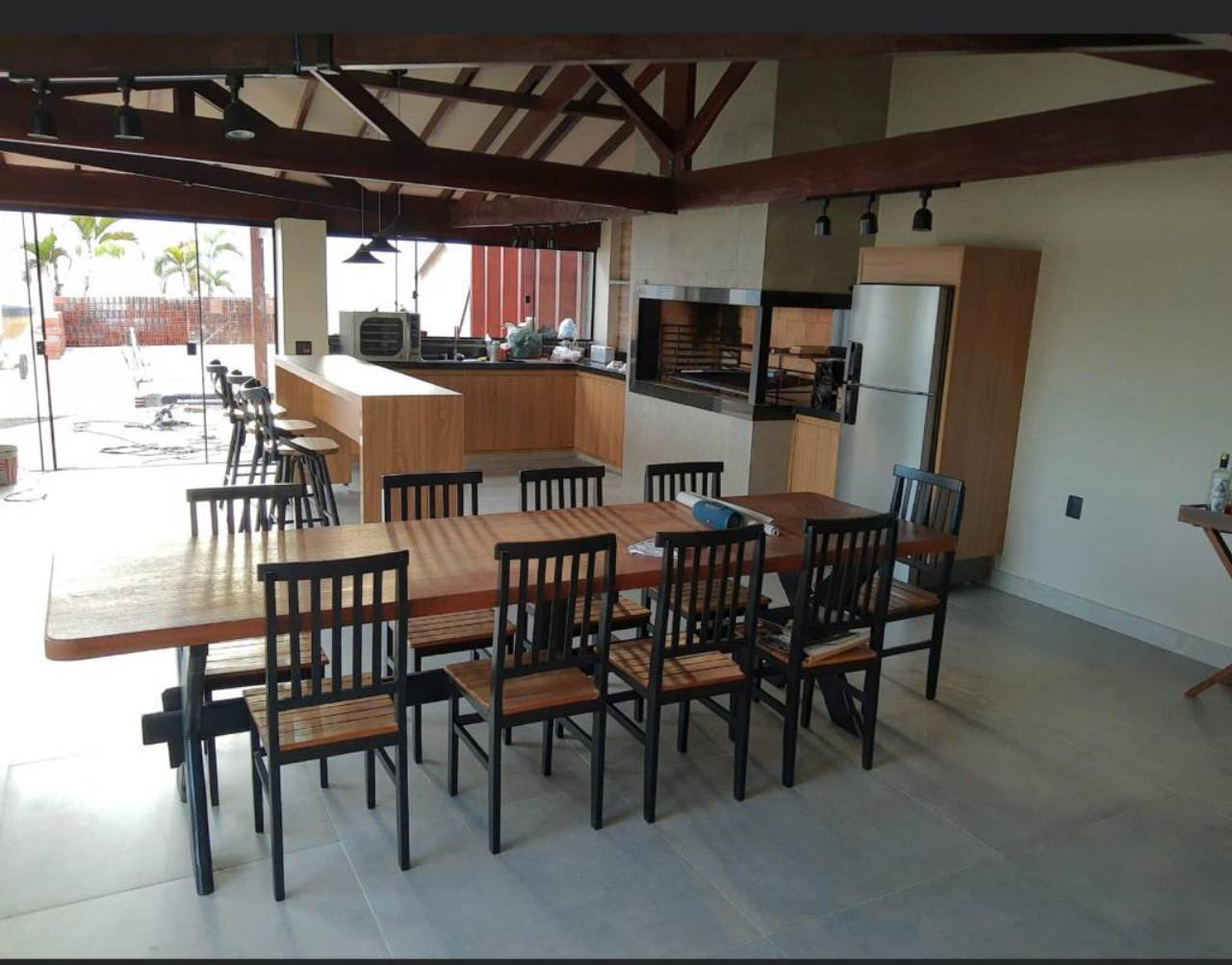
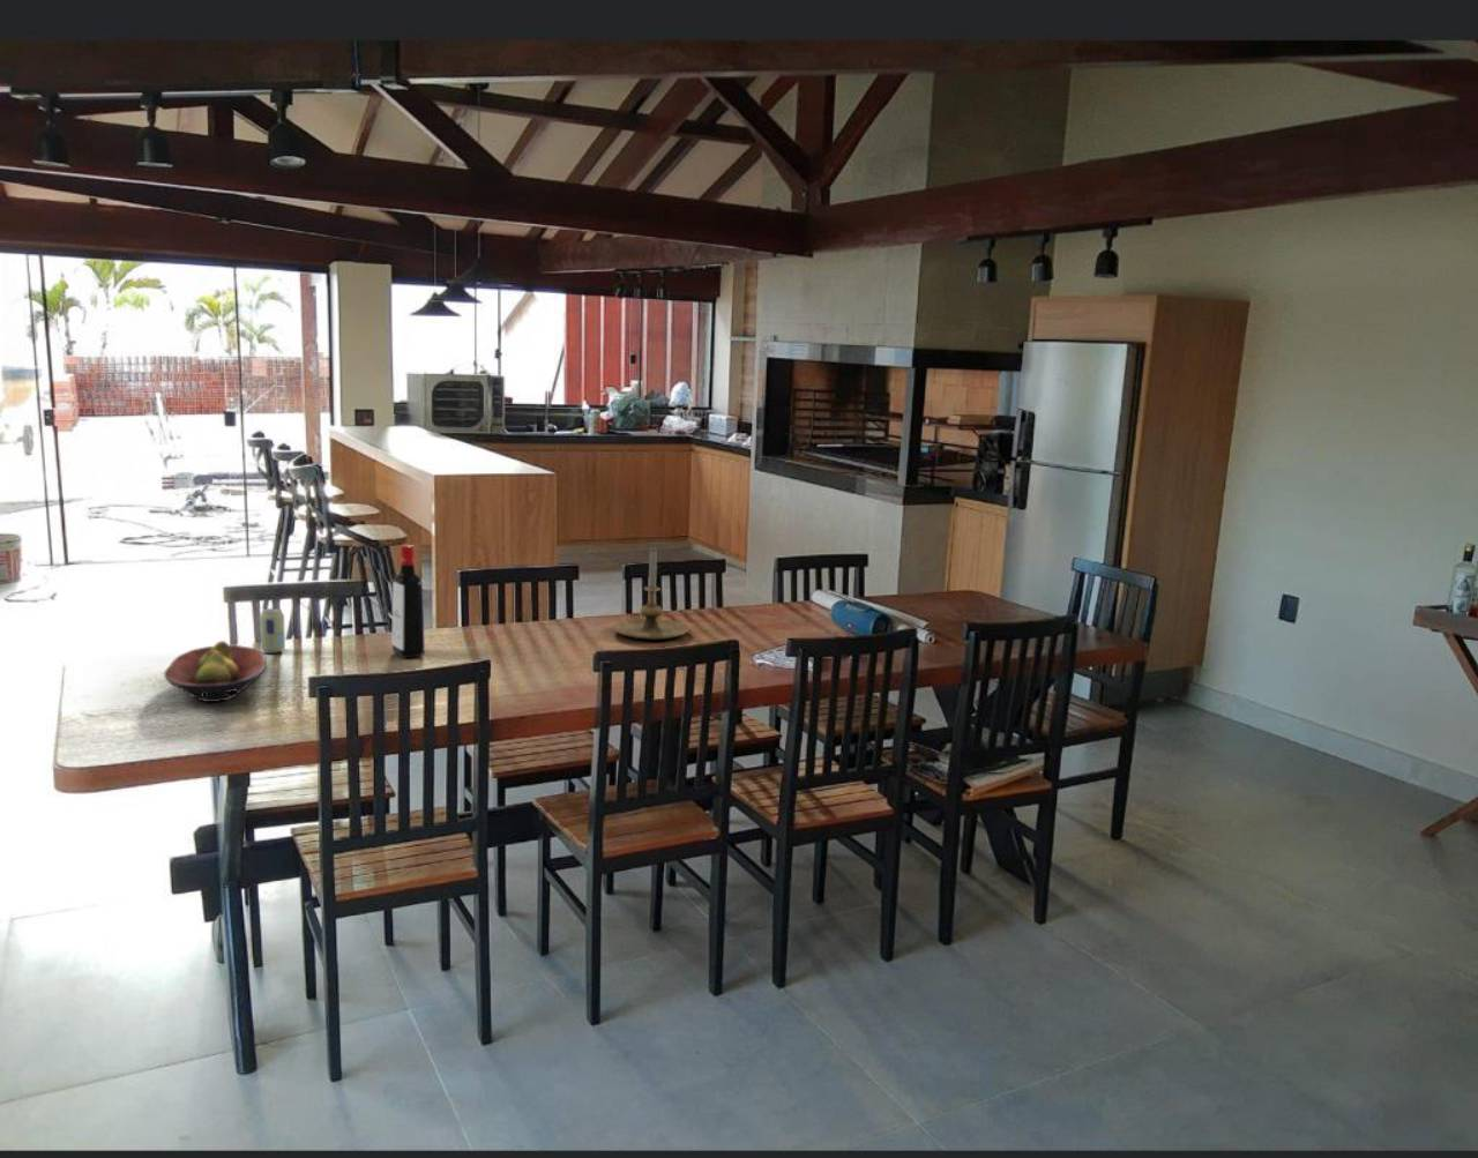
+ beverage can (271, 630)
+ fruit bowl (216, 666)
+ liquor bottle (408, 599)
+ candle holder (651, 590)
